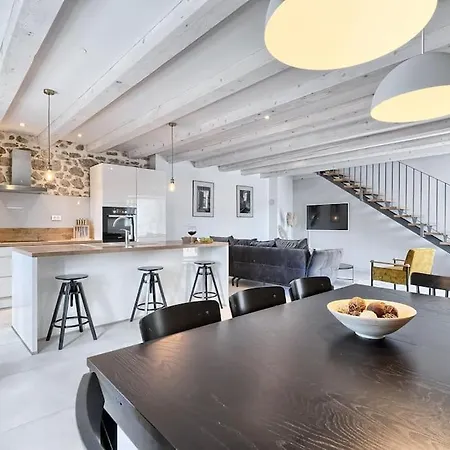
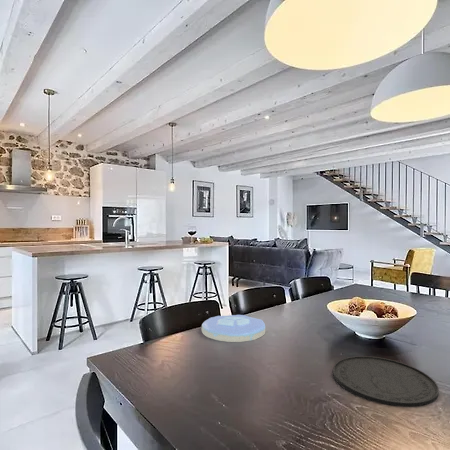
+ plate (233, 325)
+ plate (382, 378)
